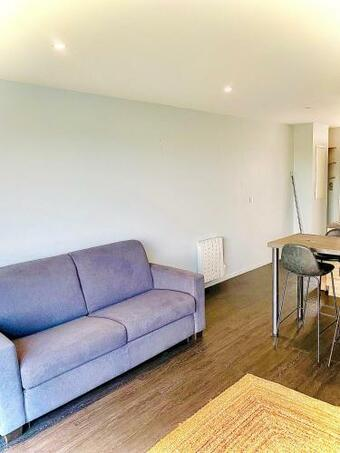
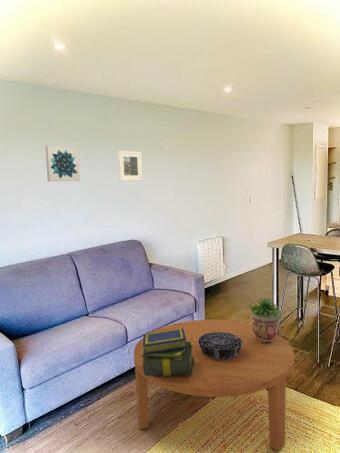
+ potted plant (265, 317)
+ stack of books (166, 351)
+ wall art (63, 163)
+ coffee table (212, 379)
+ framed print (130, 166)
+ decorative bowl (220, 346)
